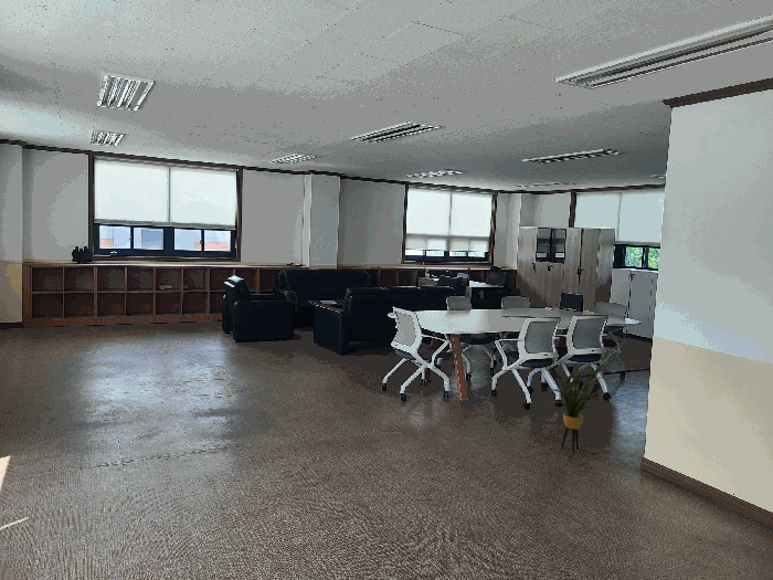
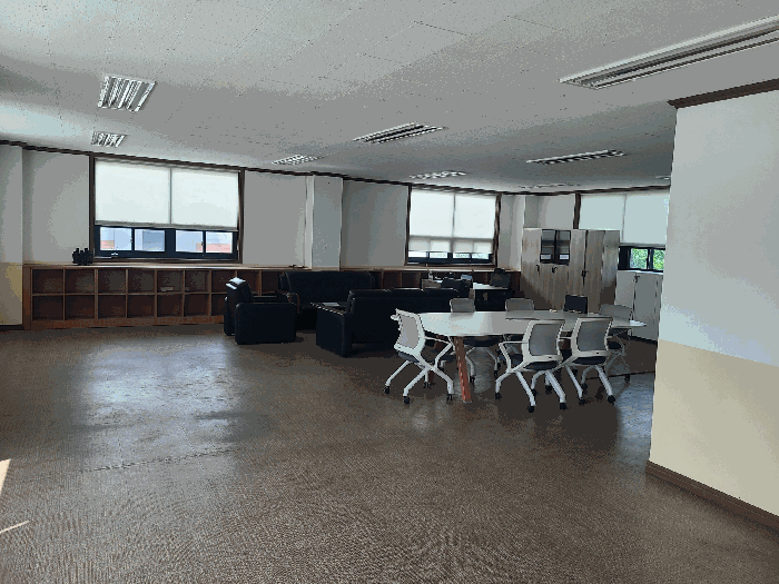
- house plant (580, 407)
